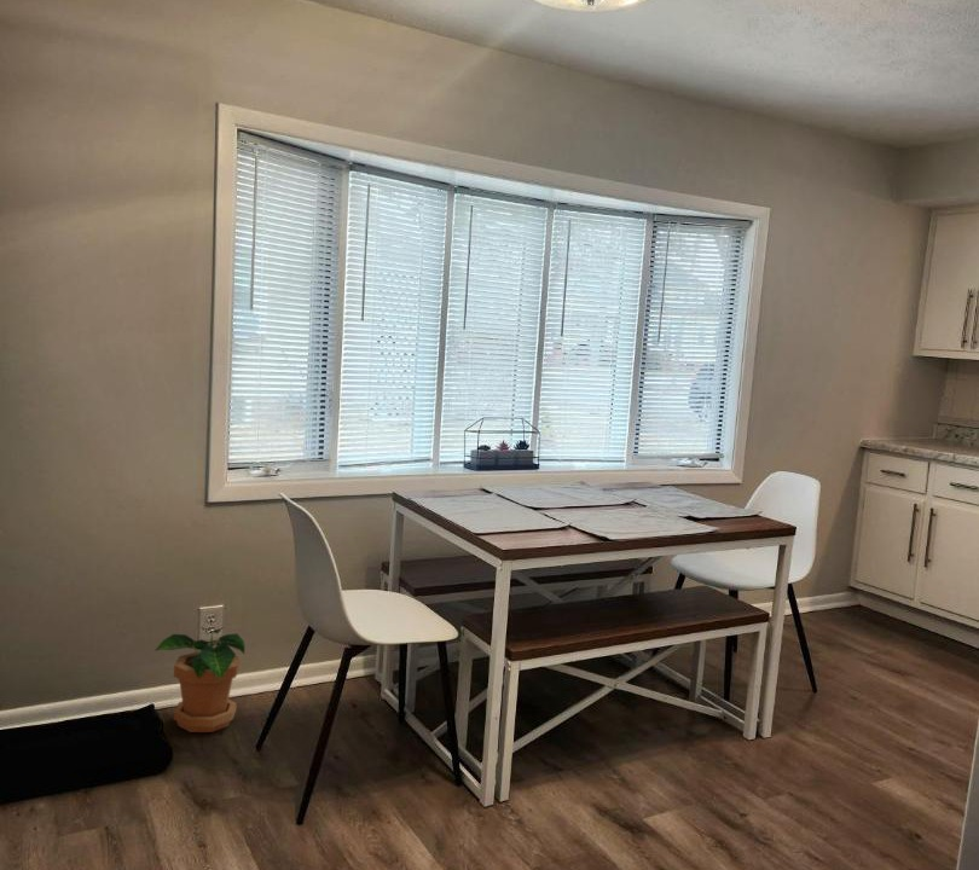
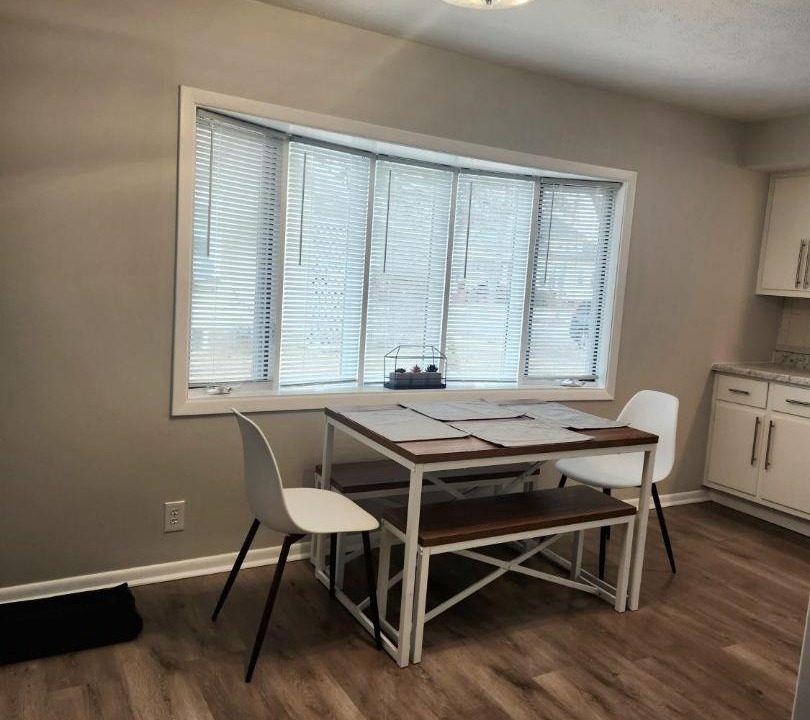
- potted plant (203, 680)
